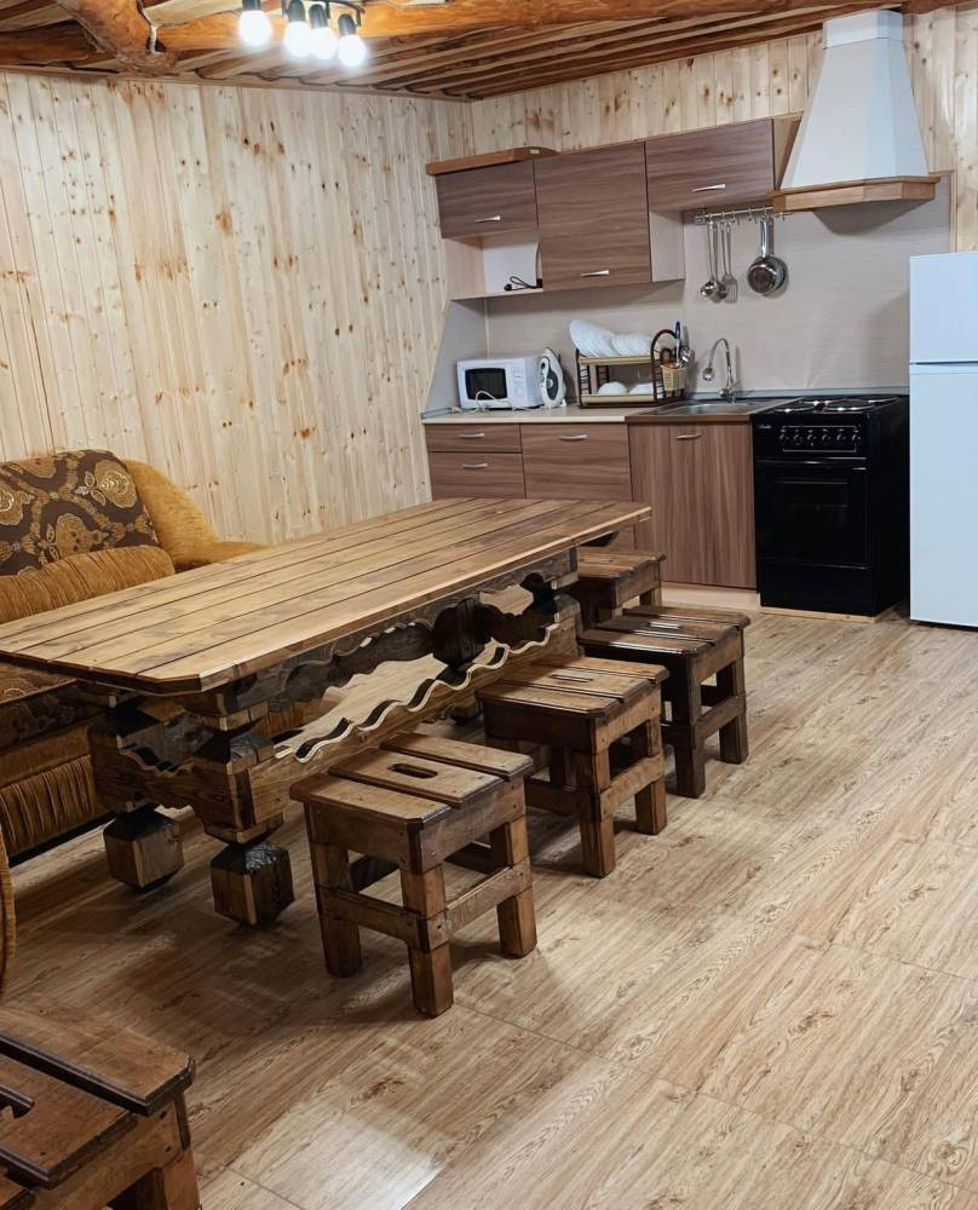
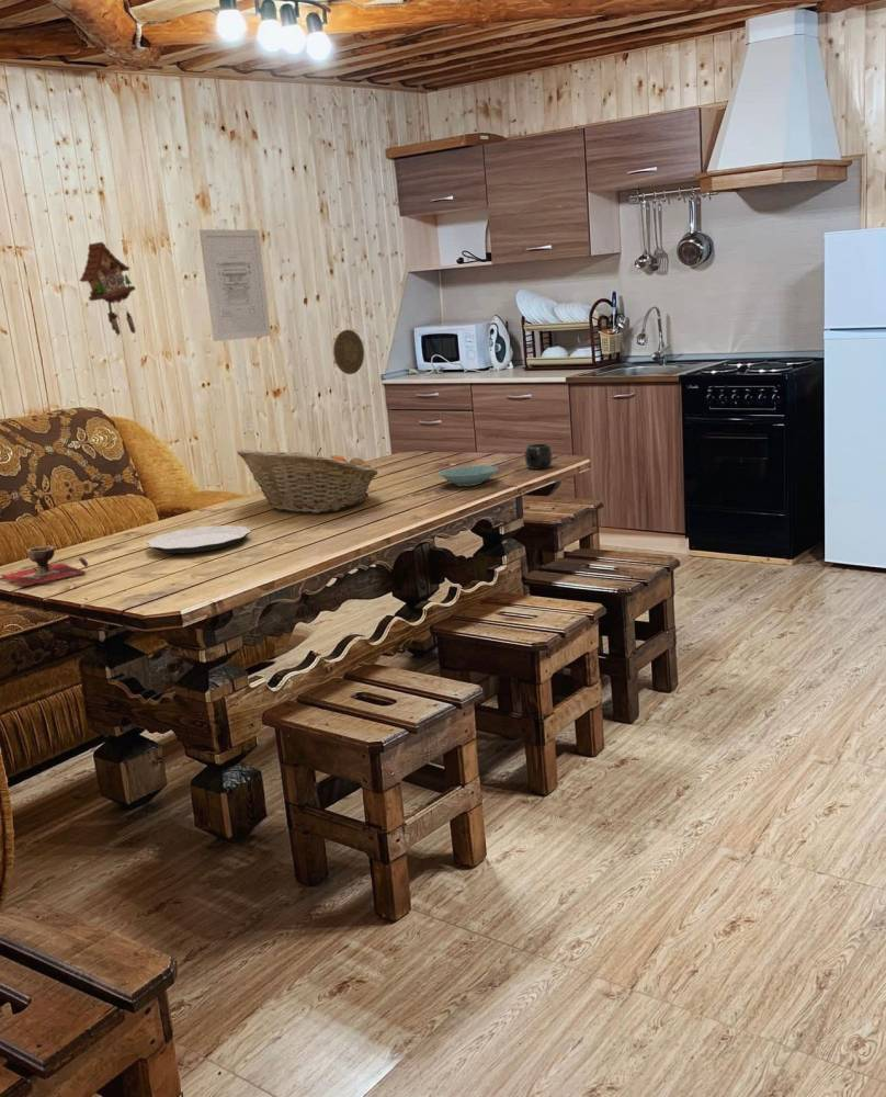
+ wall art (236, 284)
+ mug (536, 456)
+ bowl (467, 476)
+ fruit basket (308, 474)
+ plate (198, 540)
+ decorative bowl (42, 562)
+ cuckoo clock (109, 289)
+ decorative plate (350, 351)
